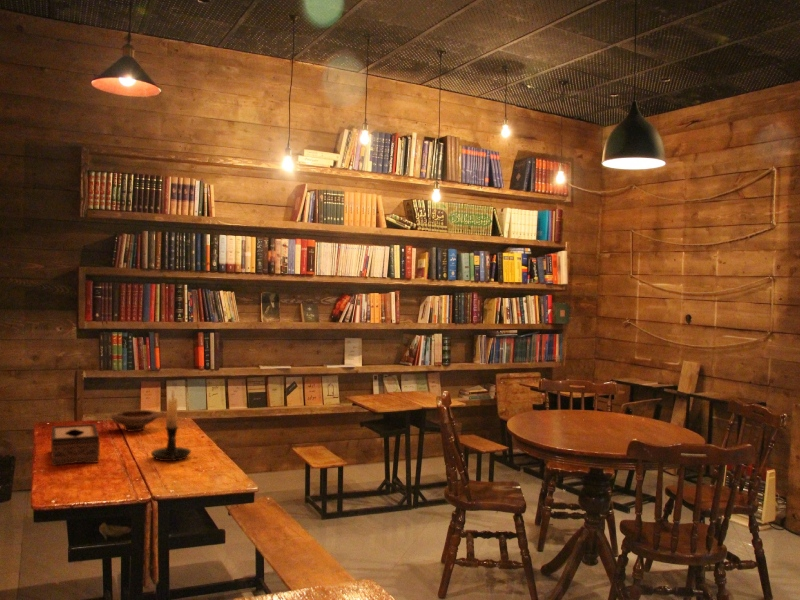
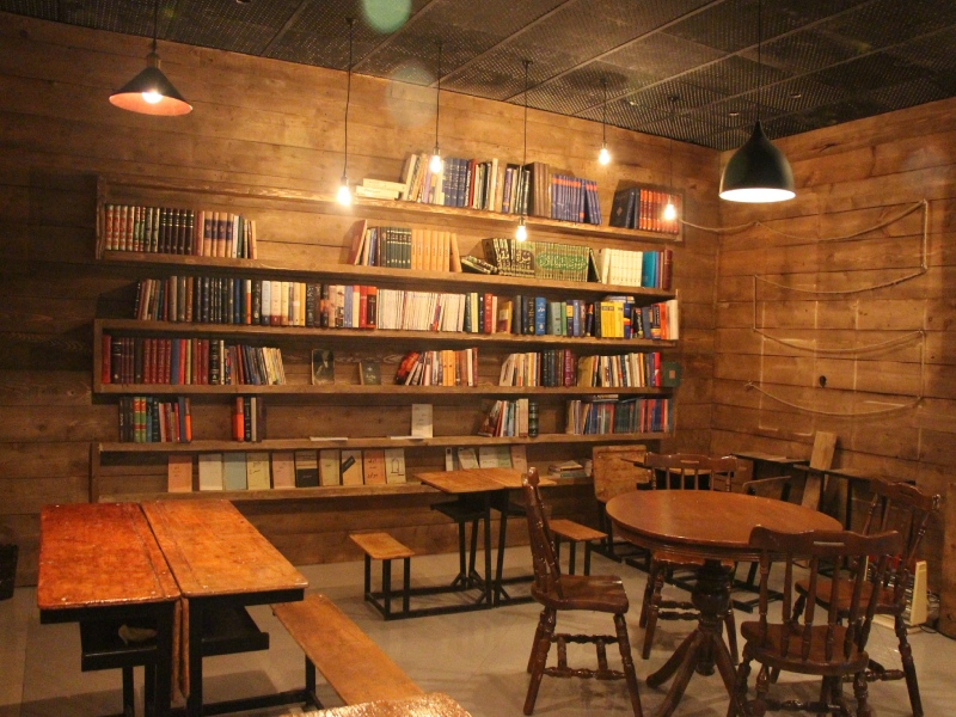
- candle holder (172, 423)
- tissue box (74, 443)
- bowl (134, 421)
